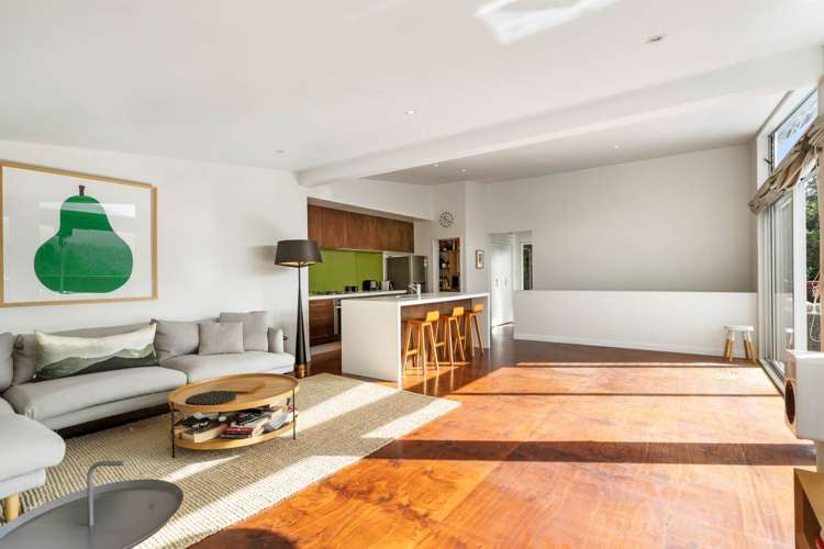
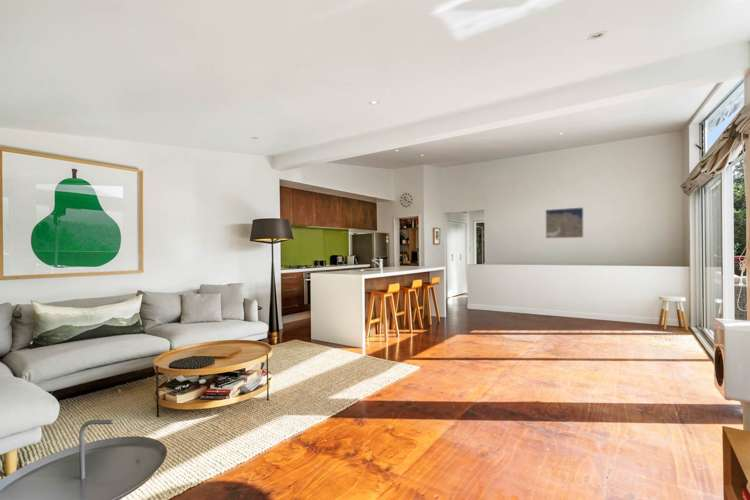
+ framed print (564, 223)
